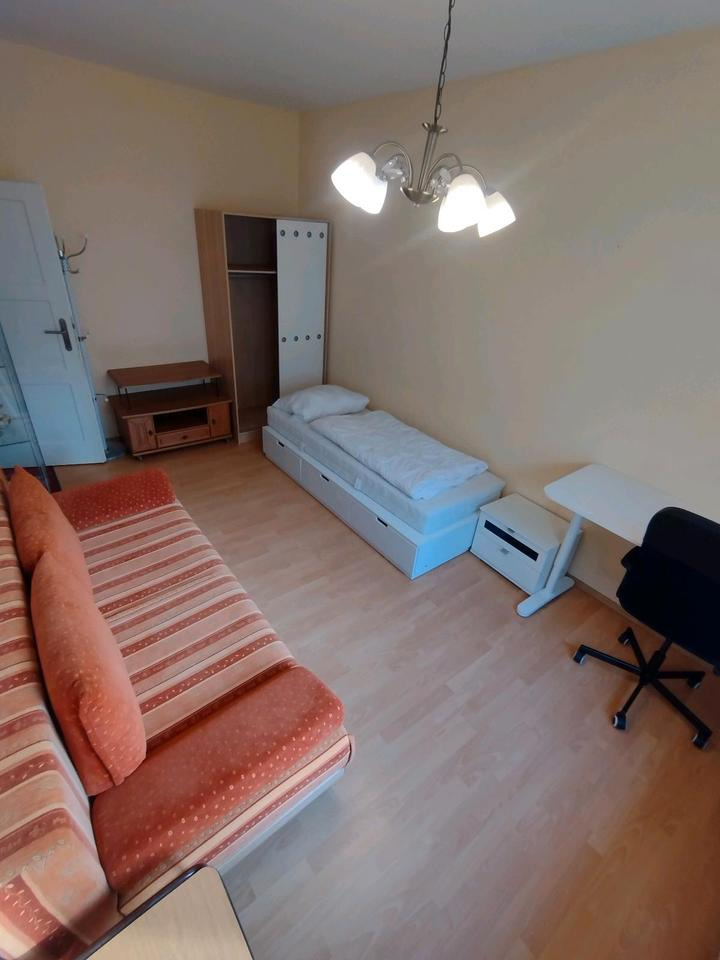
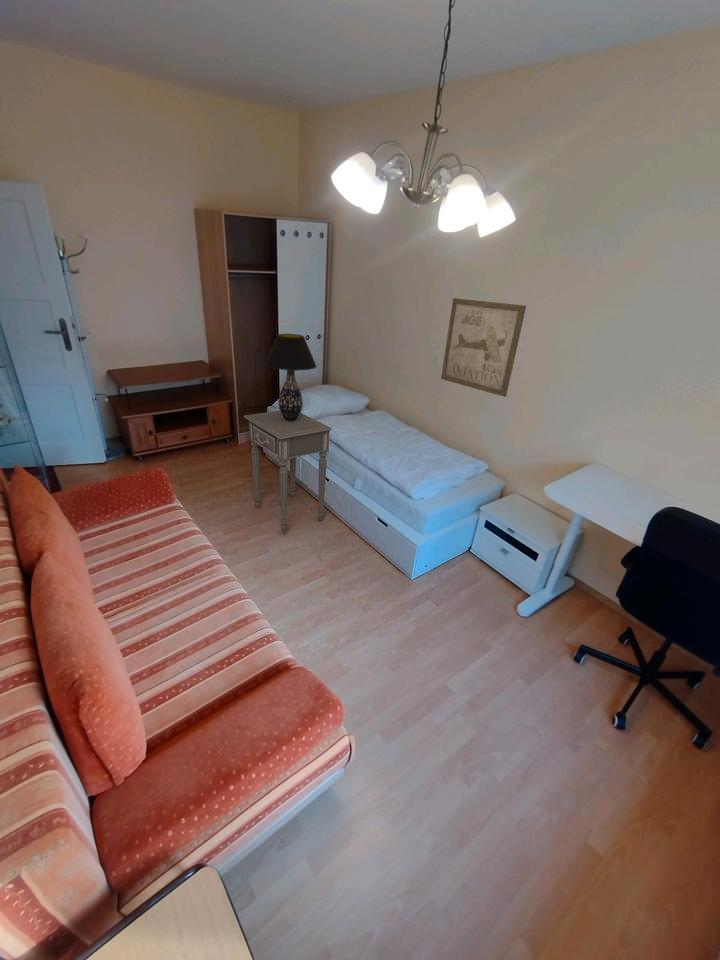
+ wall art (479, 346)
+ table lamp (290, 379)
+ side table (286, 470)
